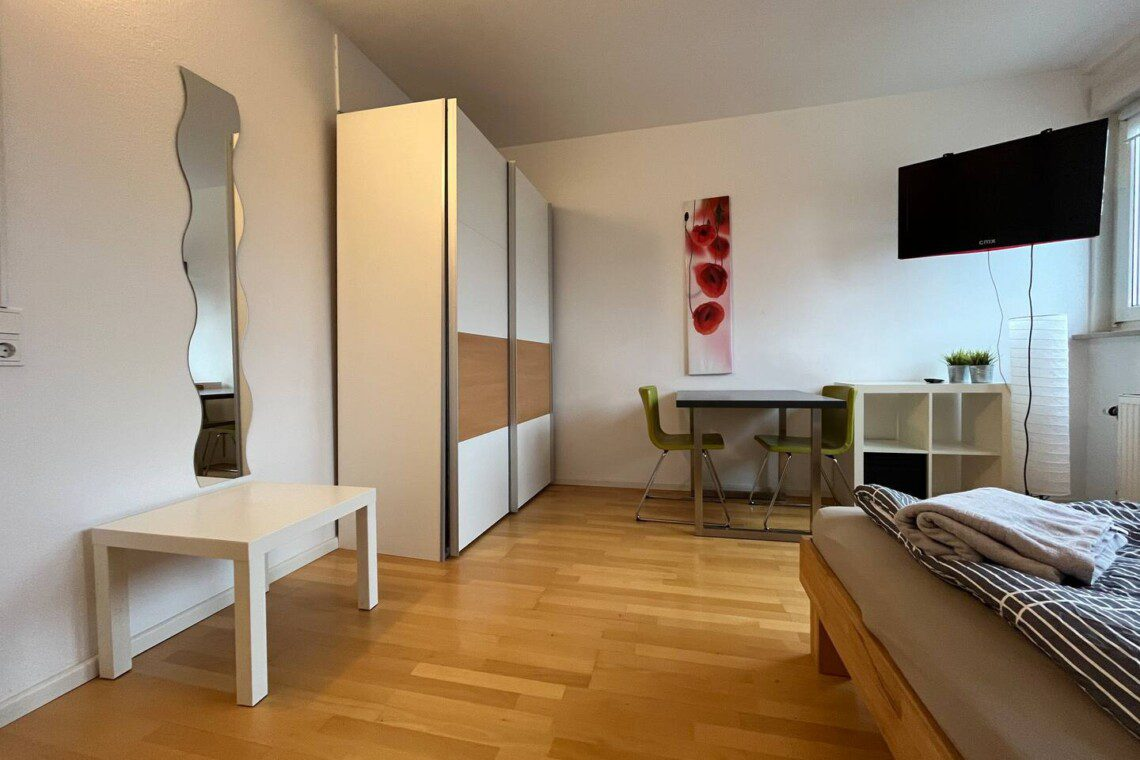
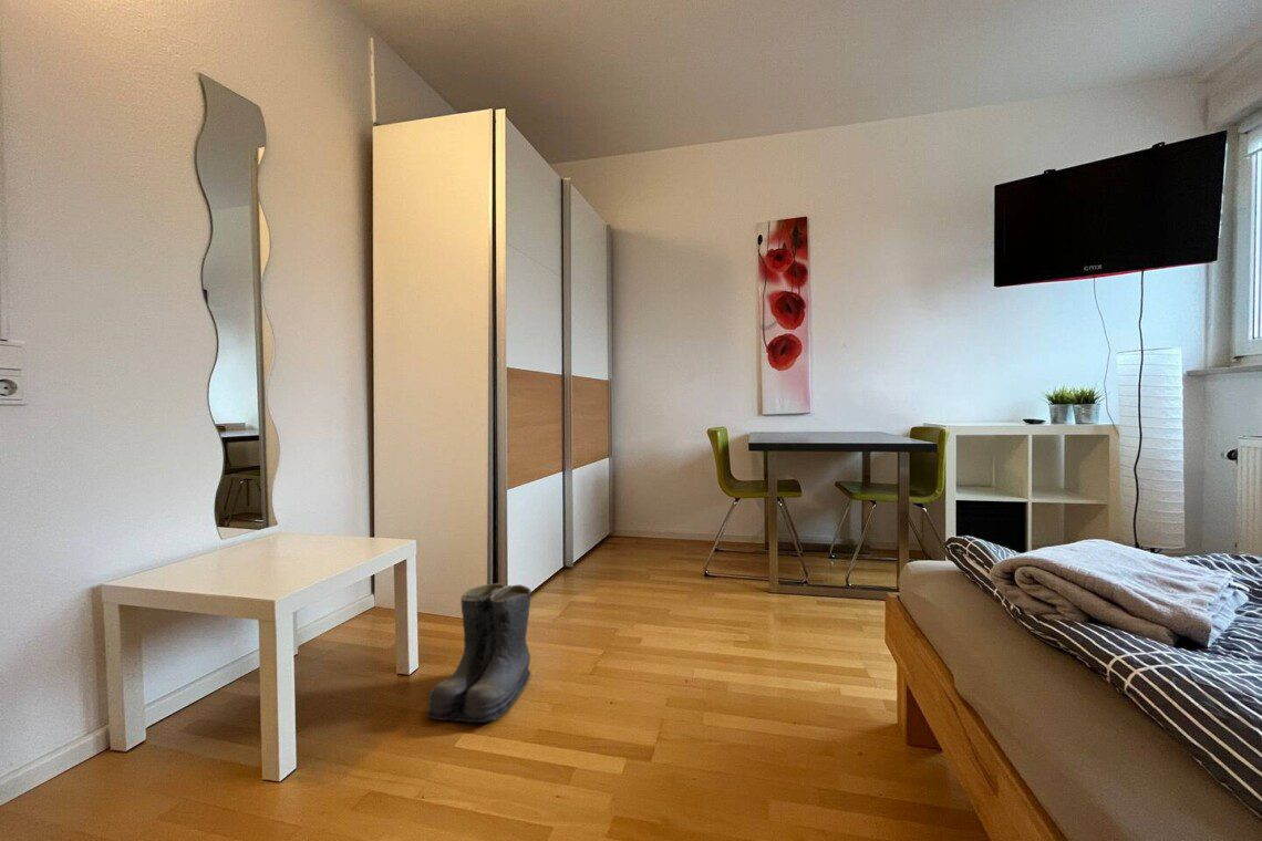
+ boots (484, 645)
